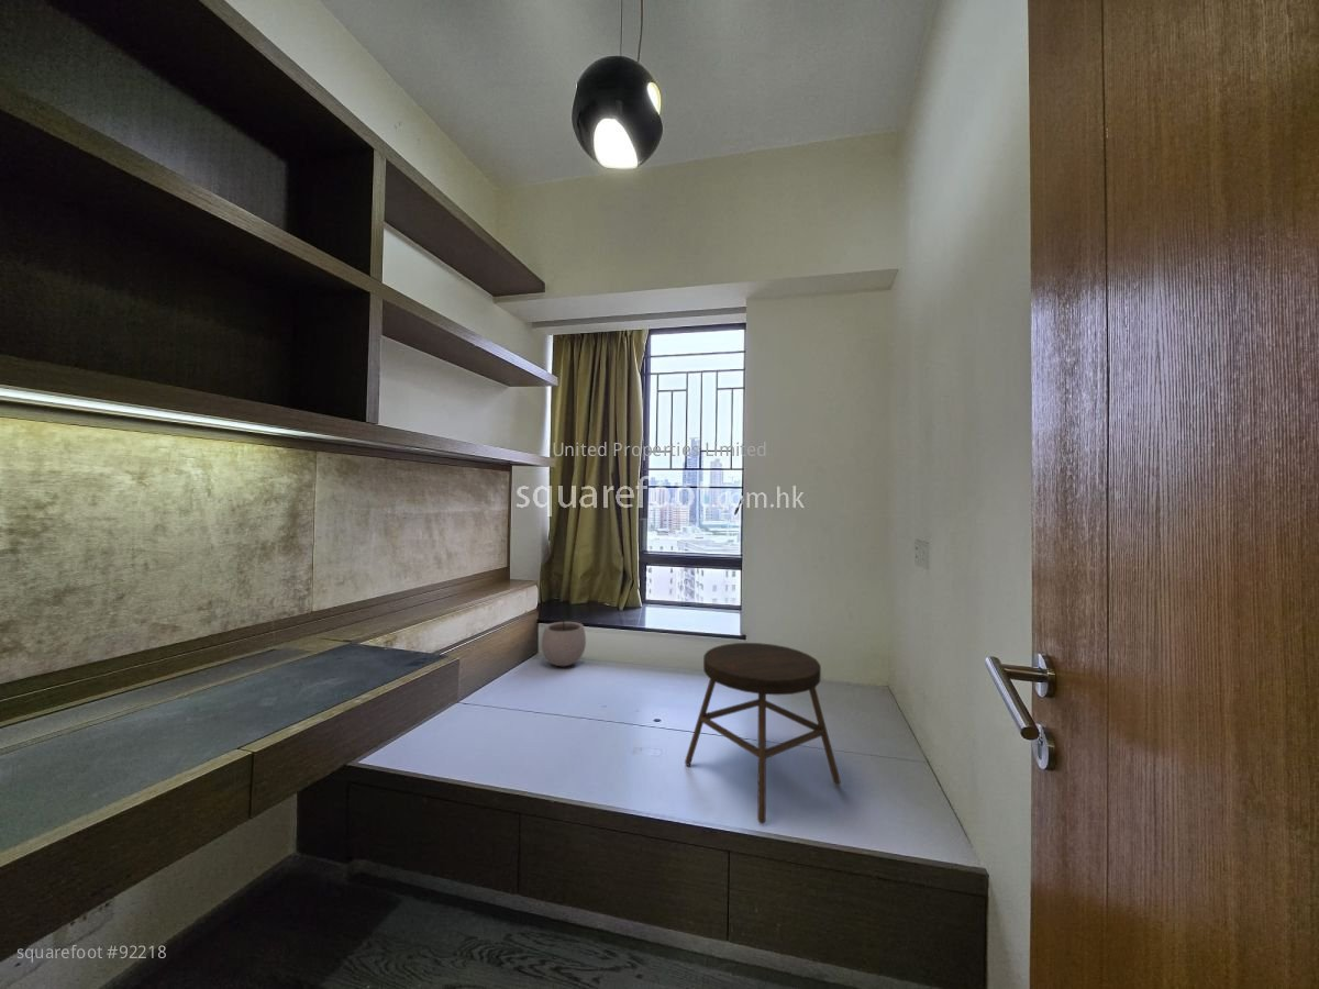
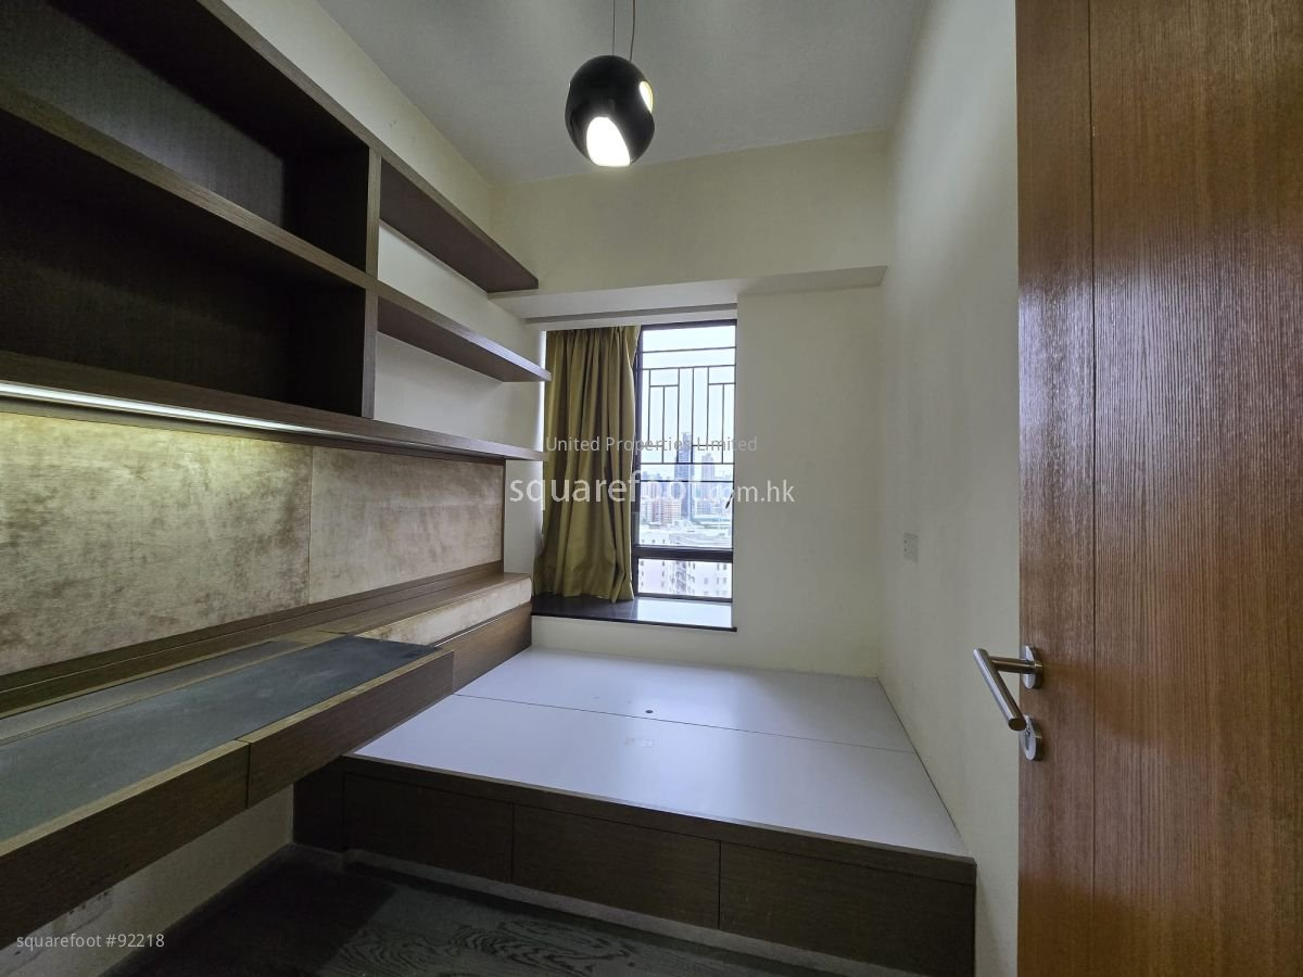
- plant pot (564, 636)
- stool (760, 716)
